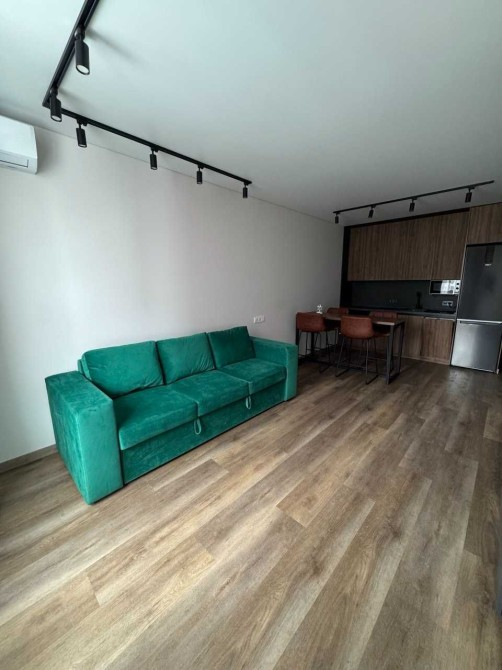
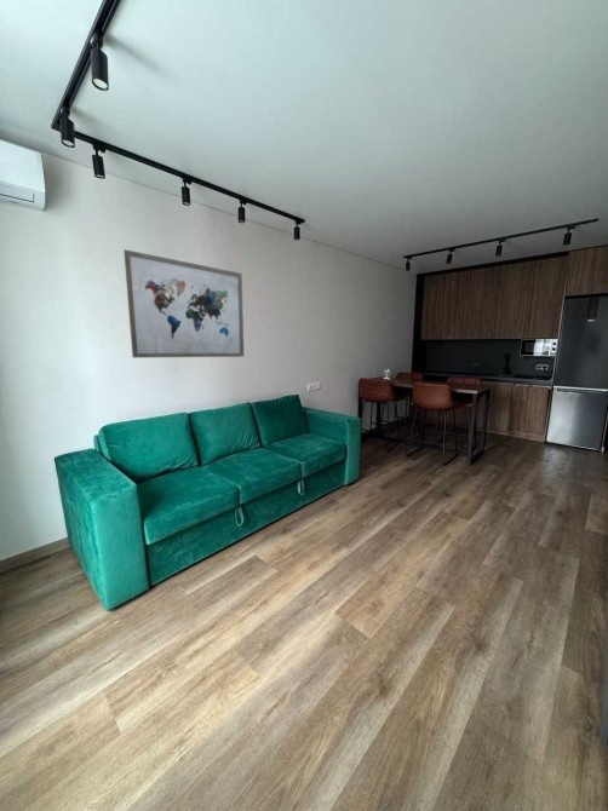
+ wall art (193, 311)
